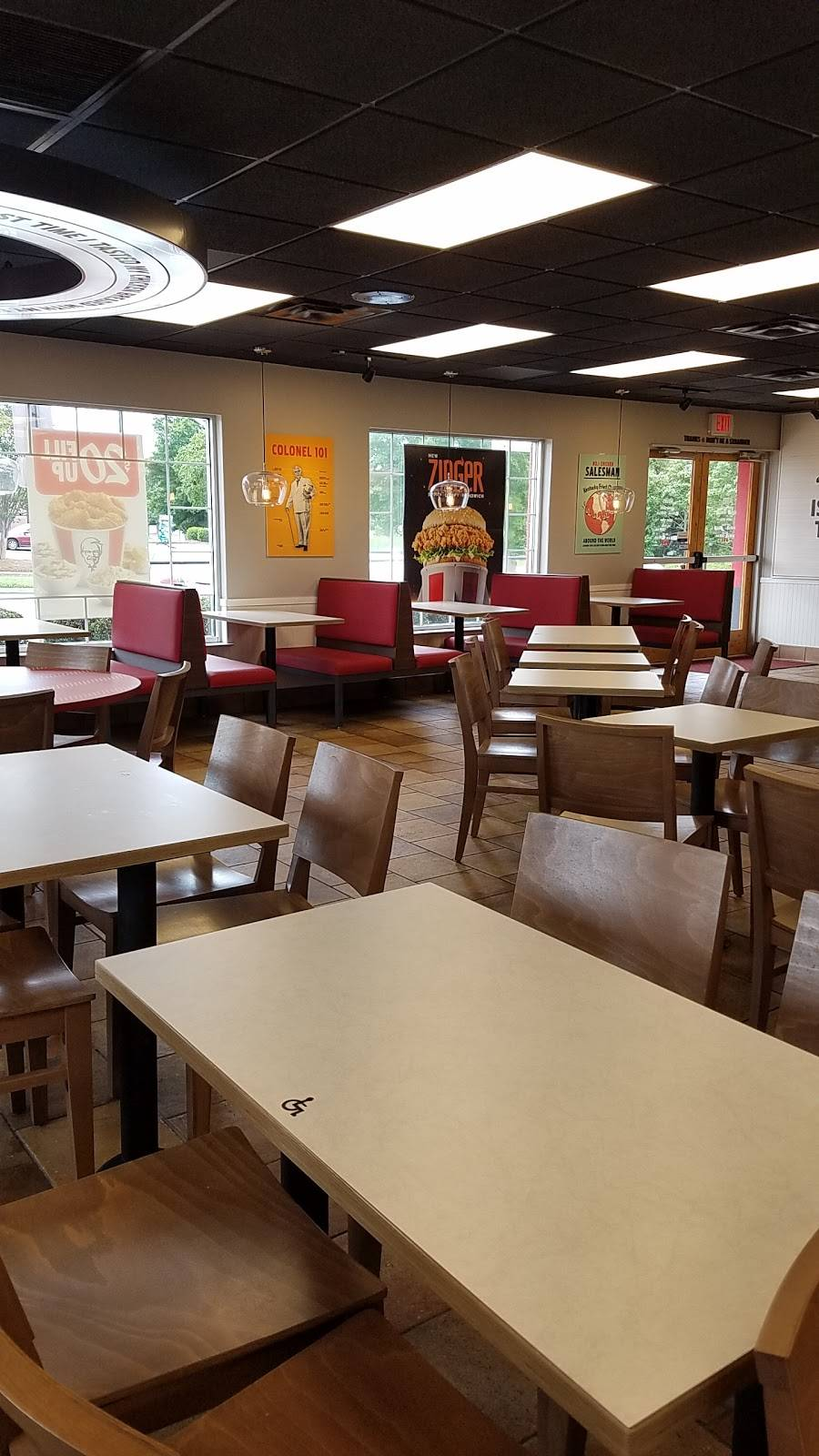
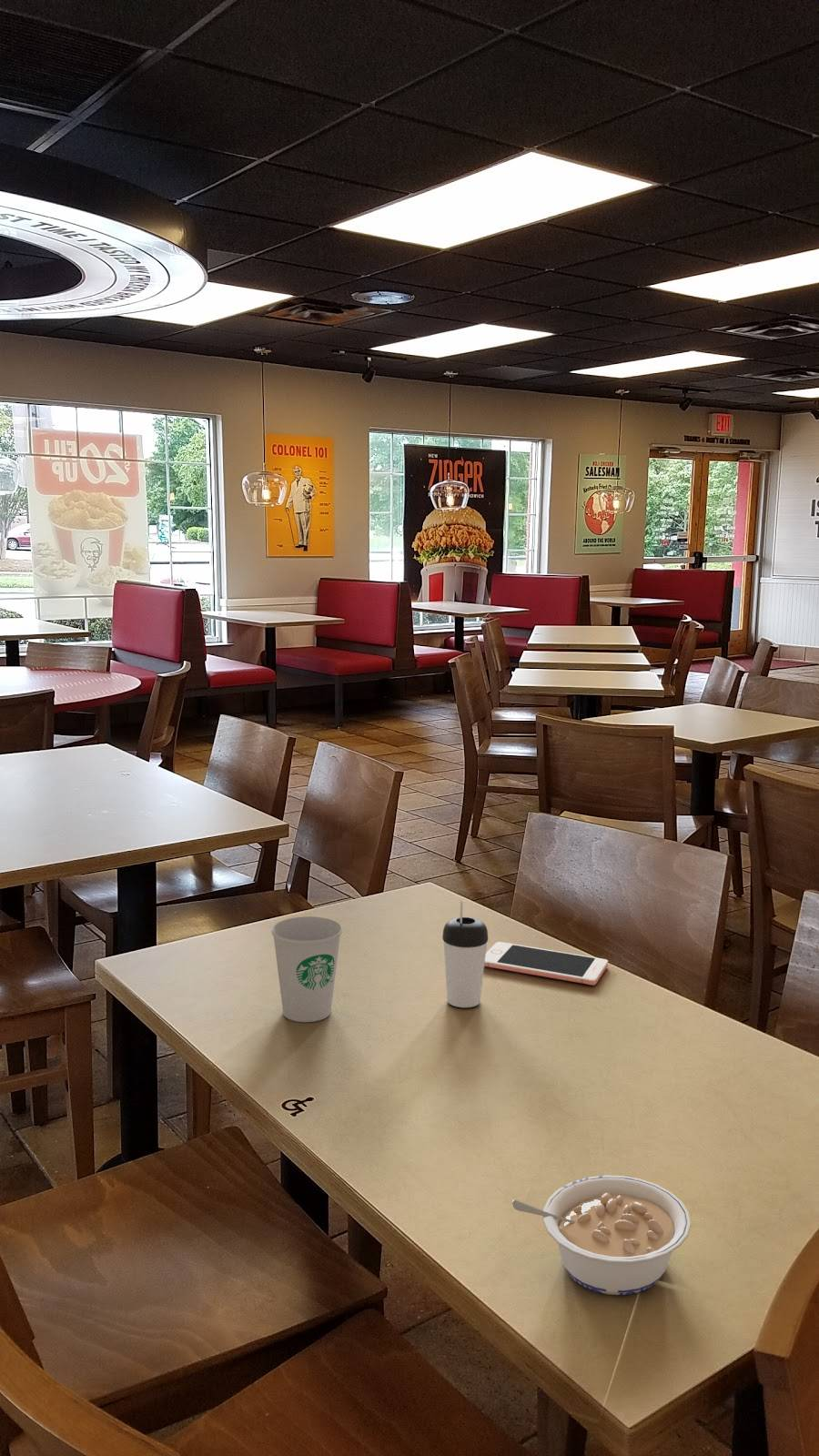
+ cell phone (543, 963)
+ paper cup (307, 970)
+ beverage cup (464, 950)
+ legume (611, 1237)
